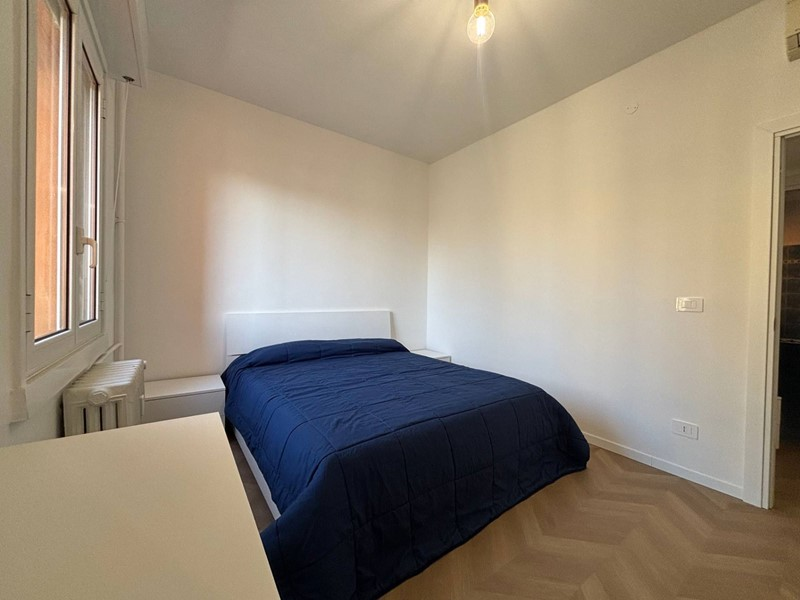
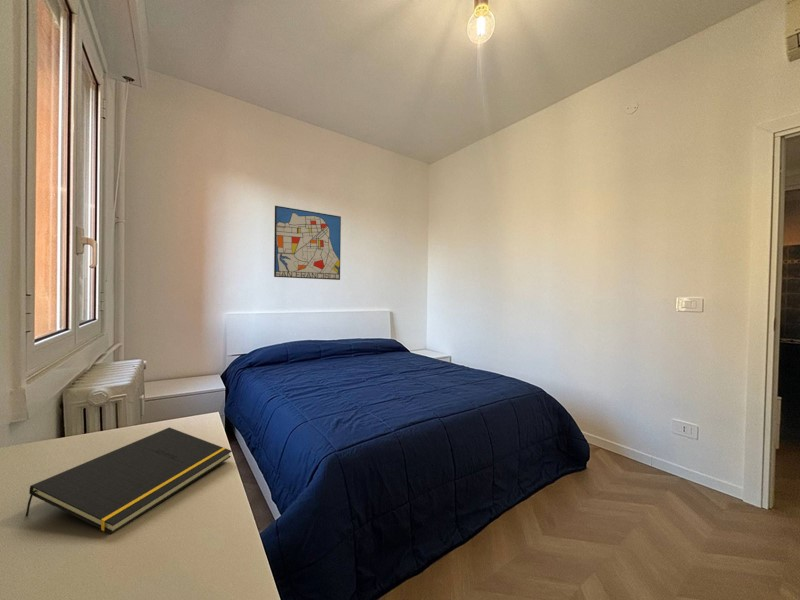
+ notepad (146, 468)
+ wall art (309, 245)
